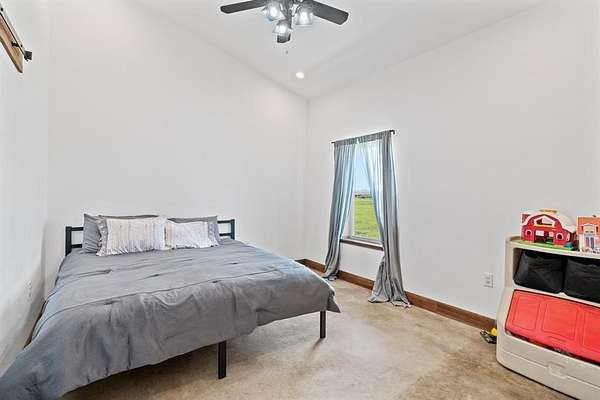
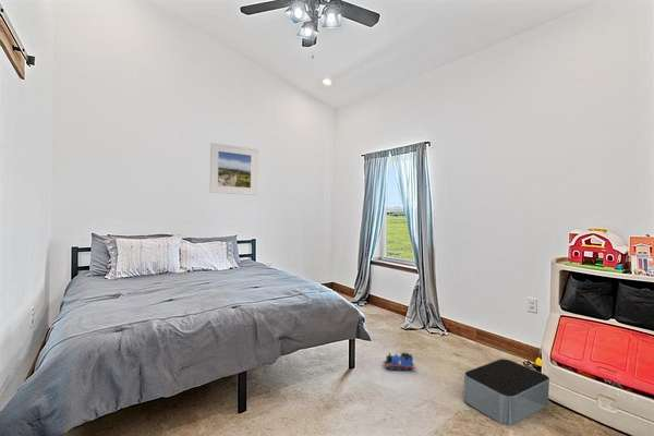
+ storage bin (506, 388)
+ train (398, 361)
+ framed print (234, 170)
